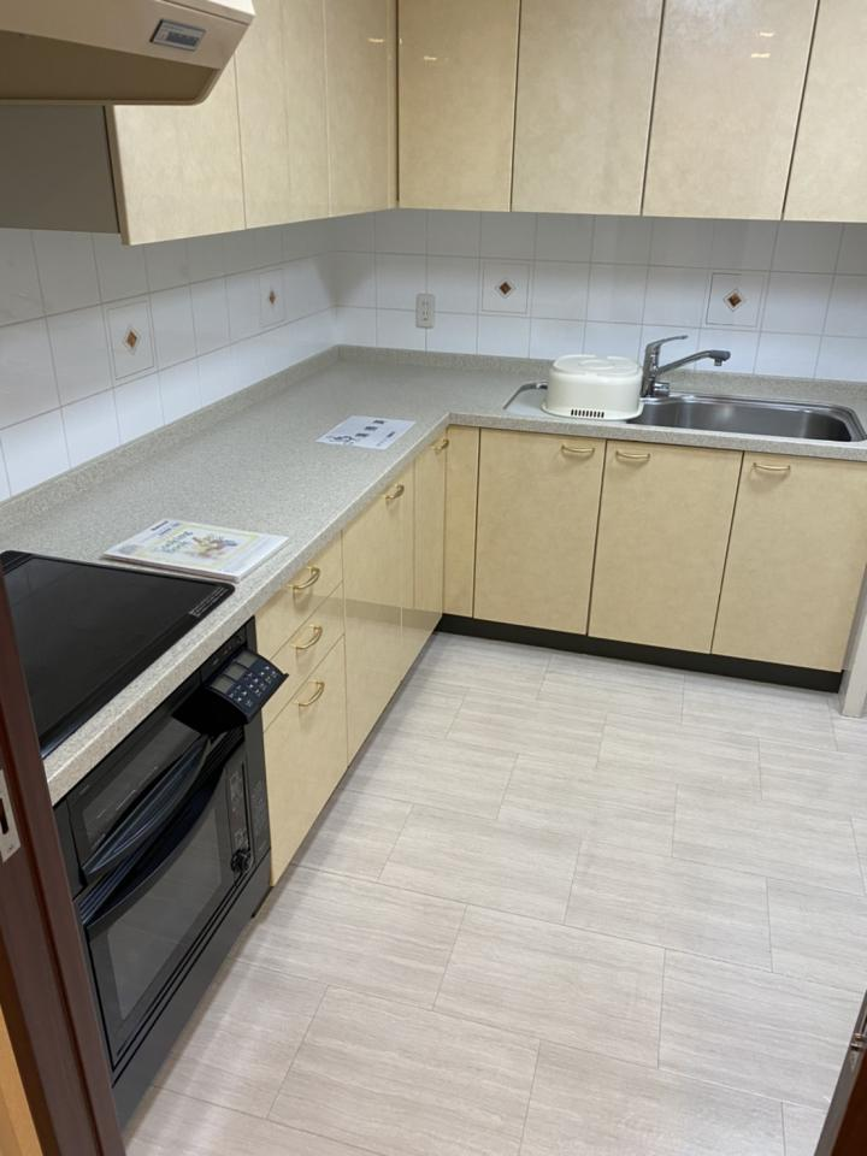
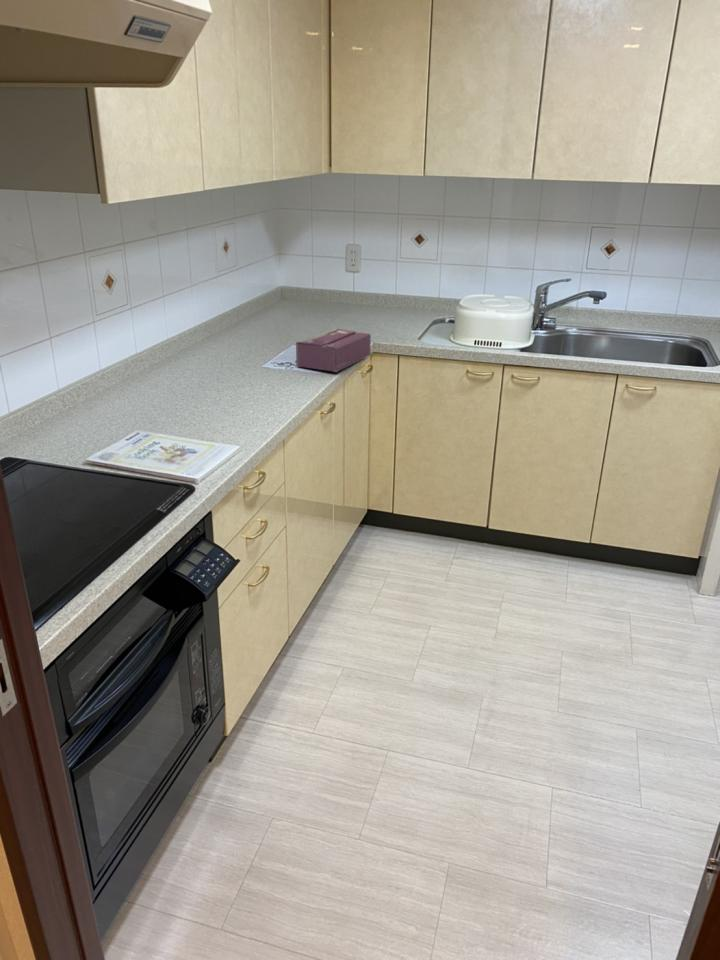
+ tissue box (334, 348)
